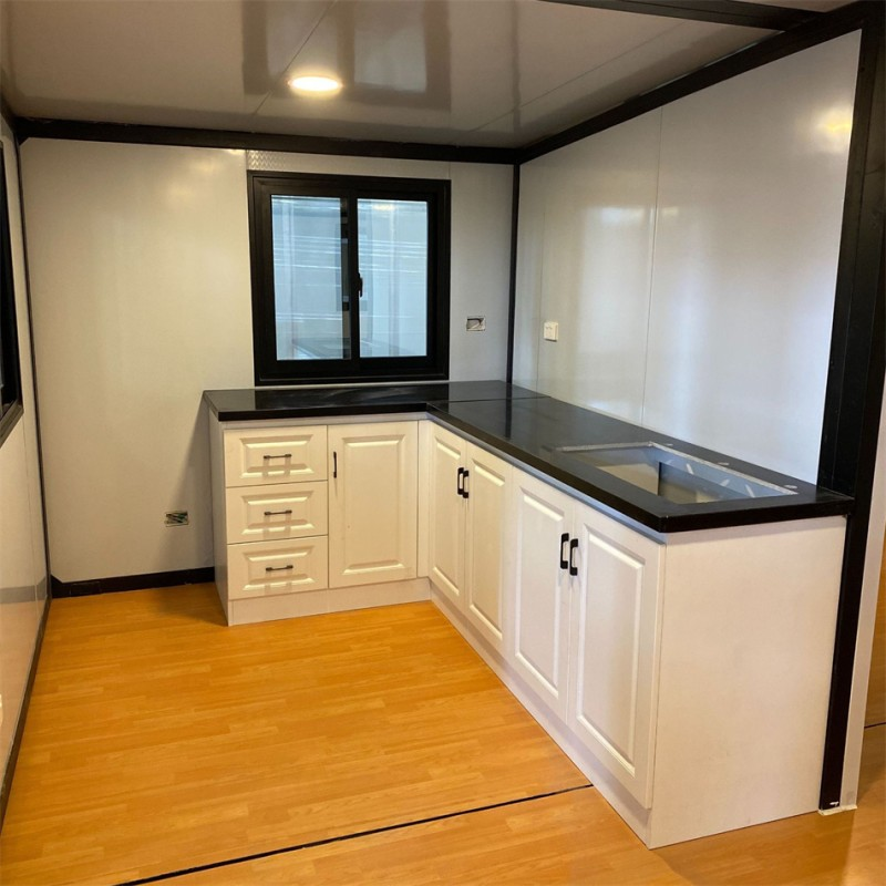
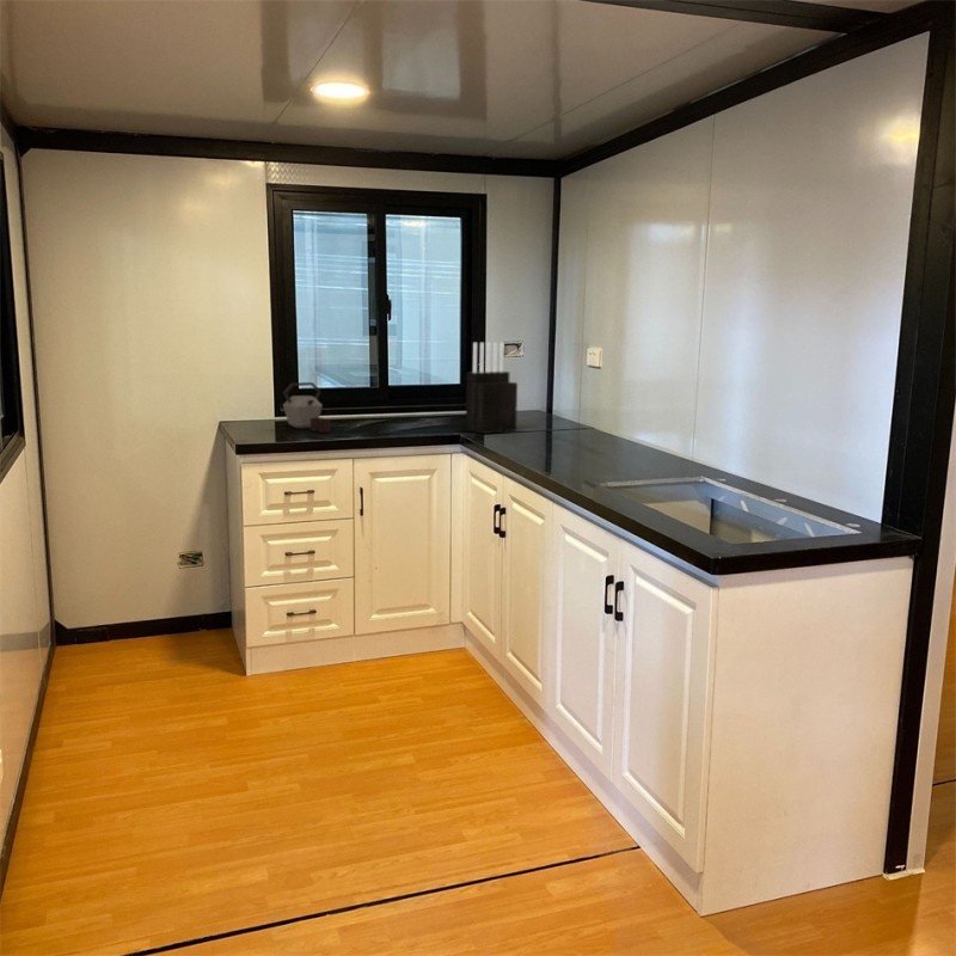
+ kettle (311, 406)
+ knife block (494, 387)
